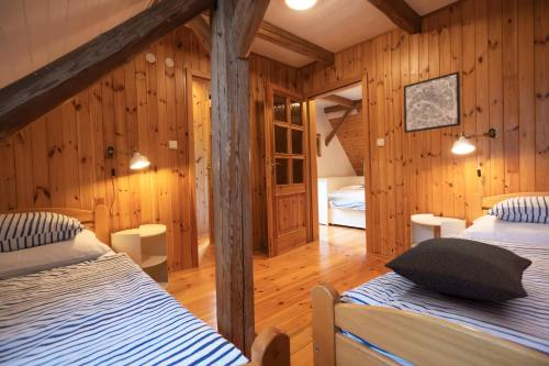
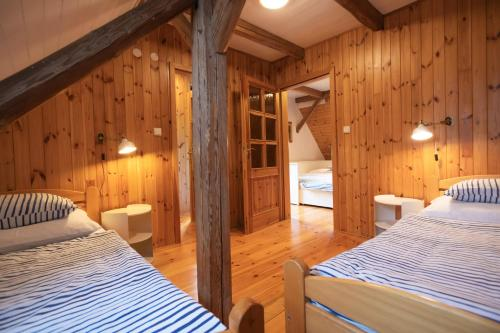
- pillow (458, 265)
- wall art (429, 104)
